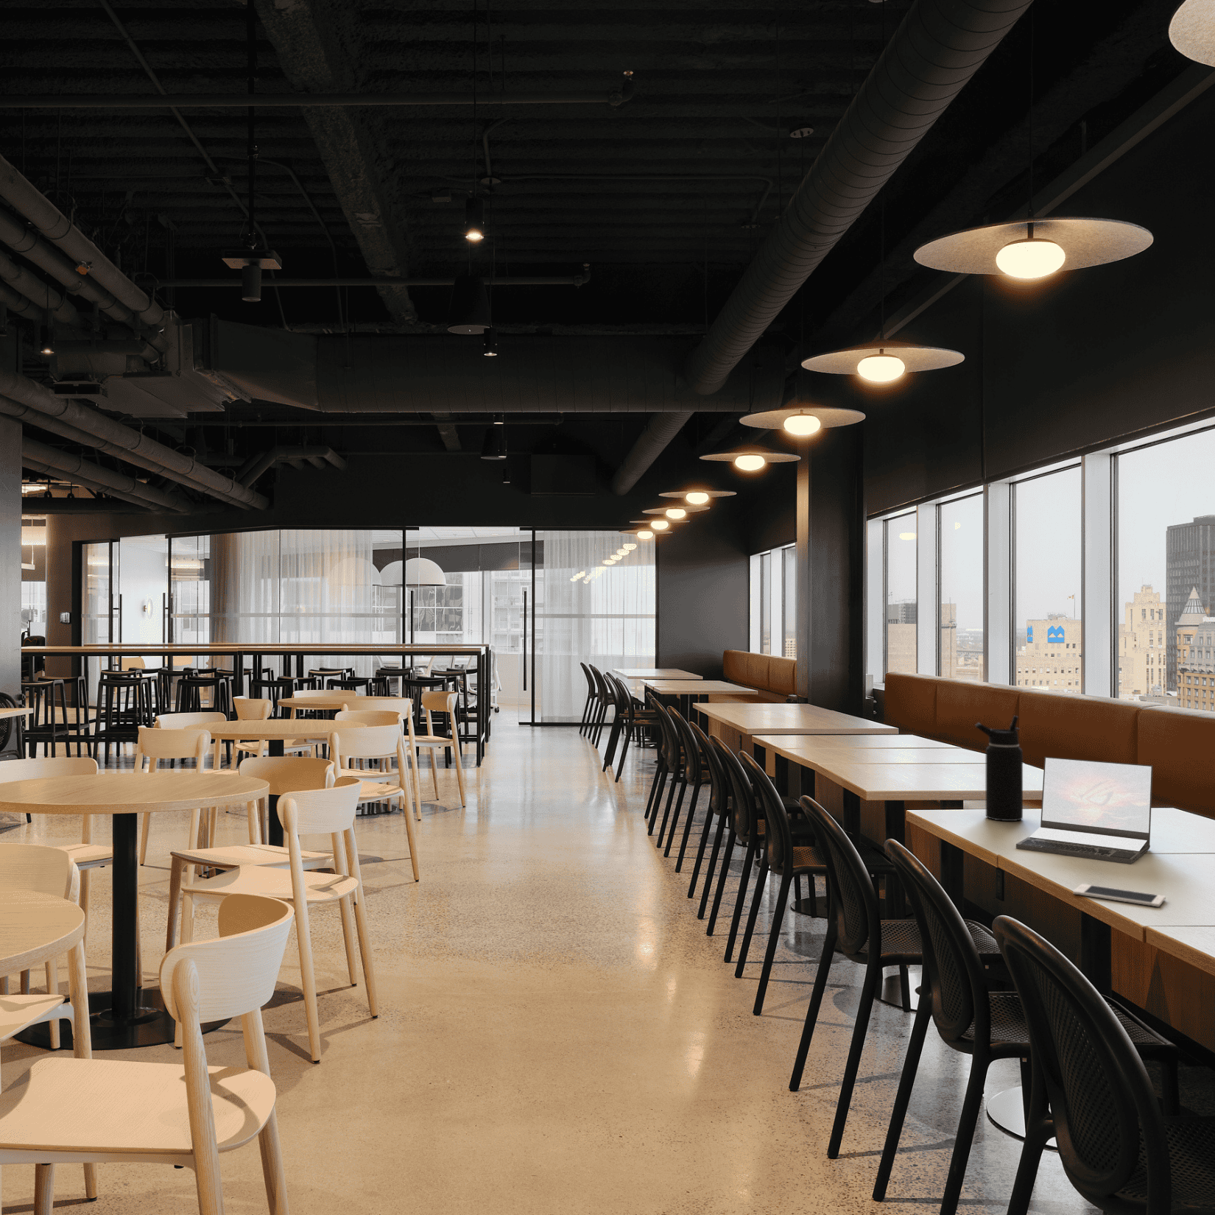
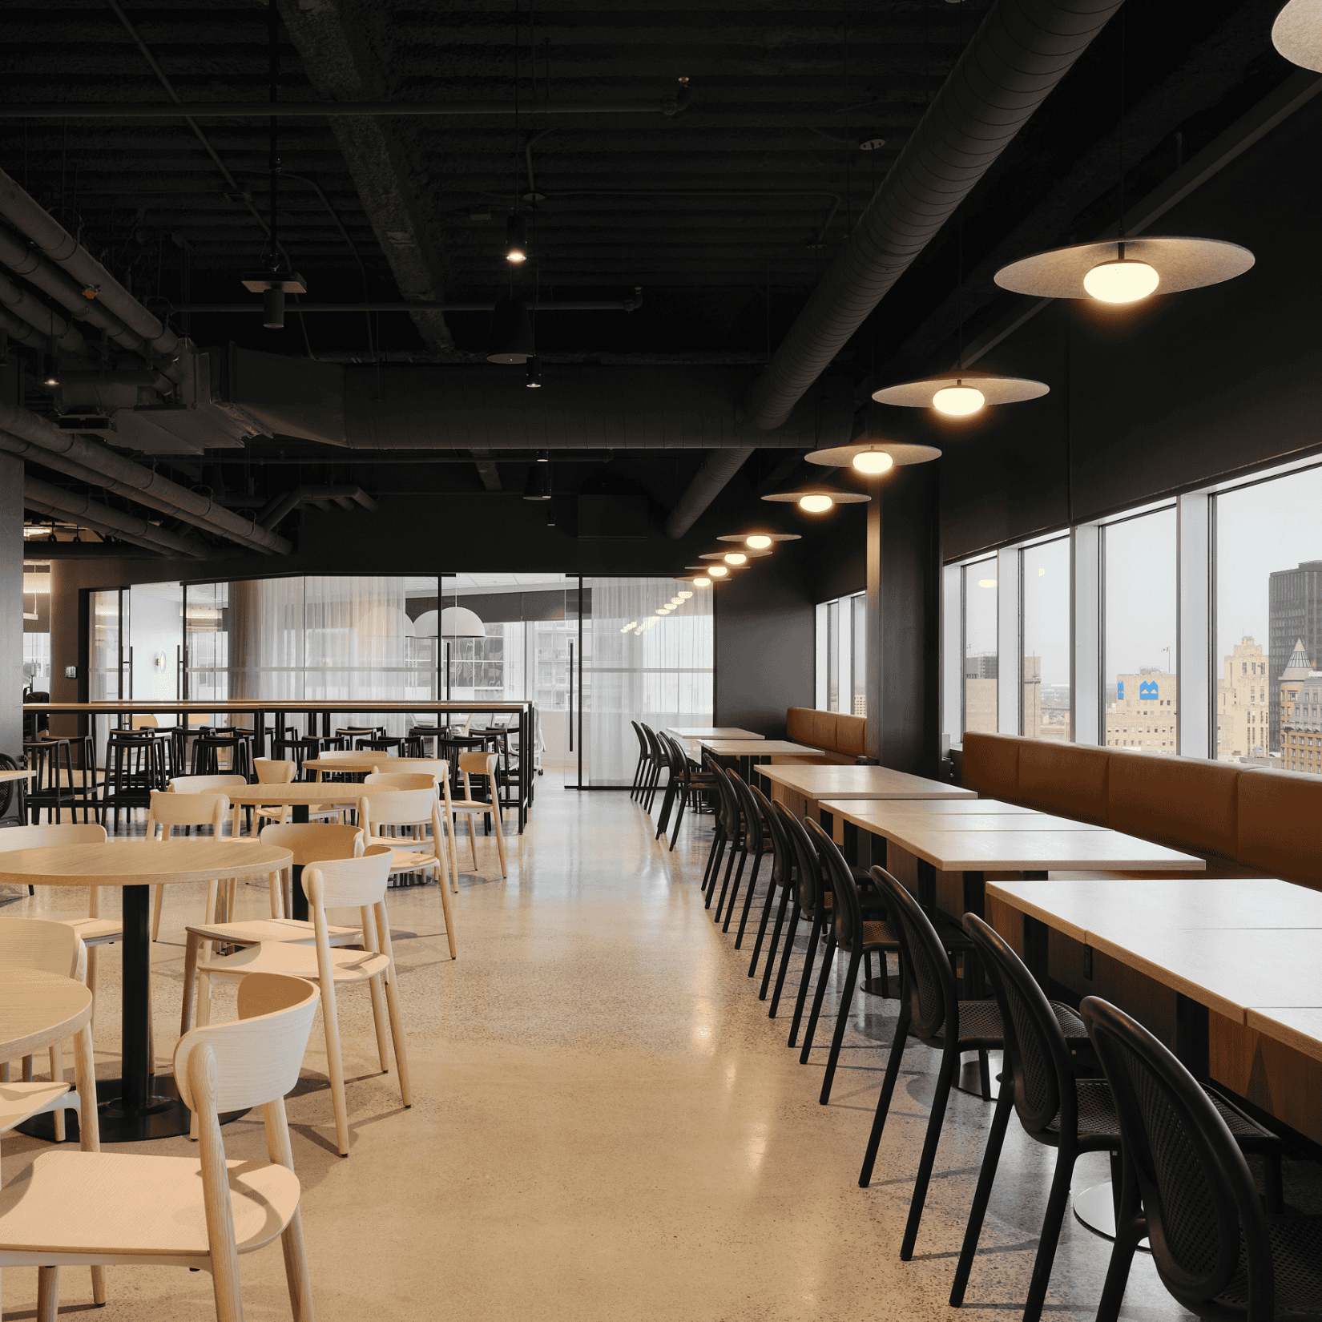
- water bottle (998, 765)
- laptop (1085, 807)
- cell phone (1118, 895)
